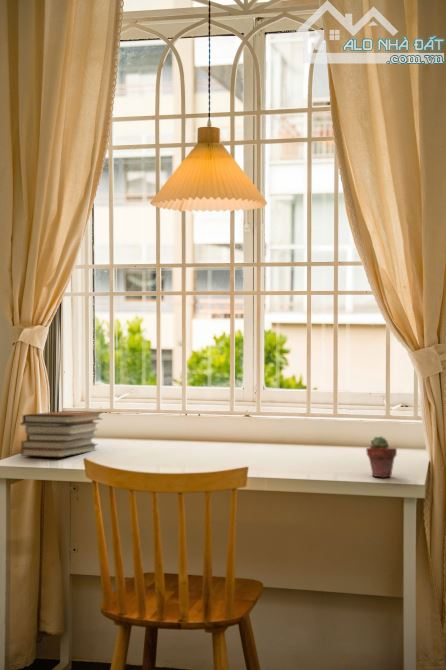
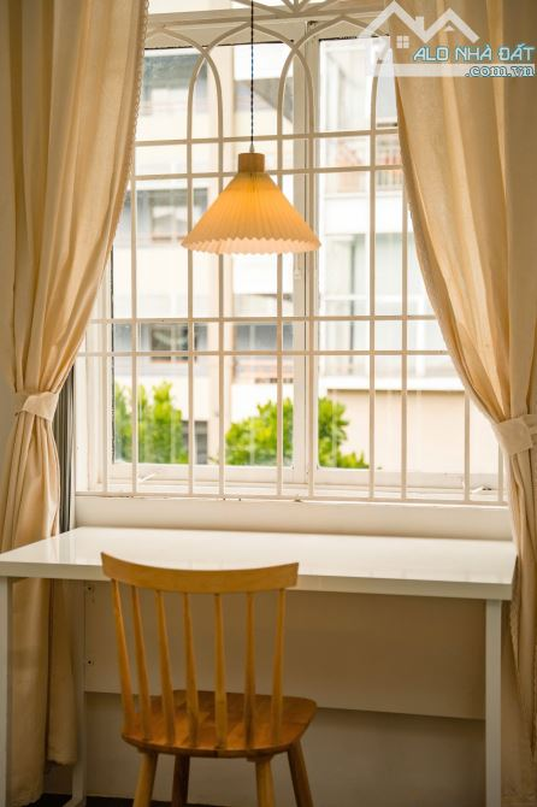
- potted succulent (381, 456)
- book stack (62, 433)
